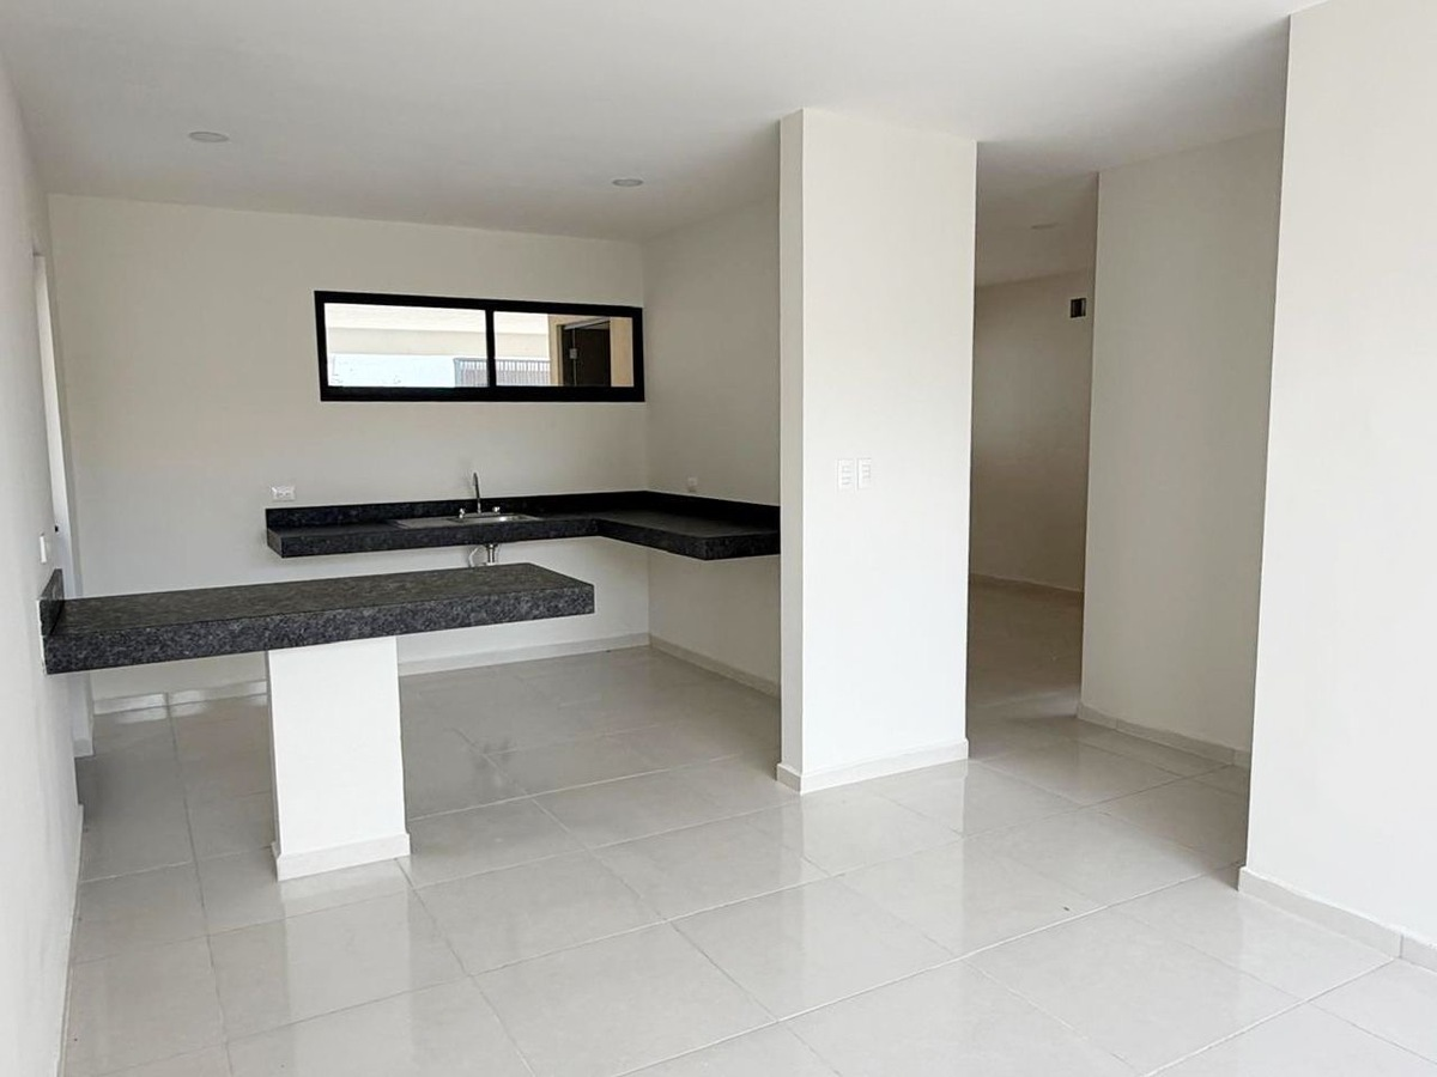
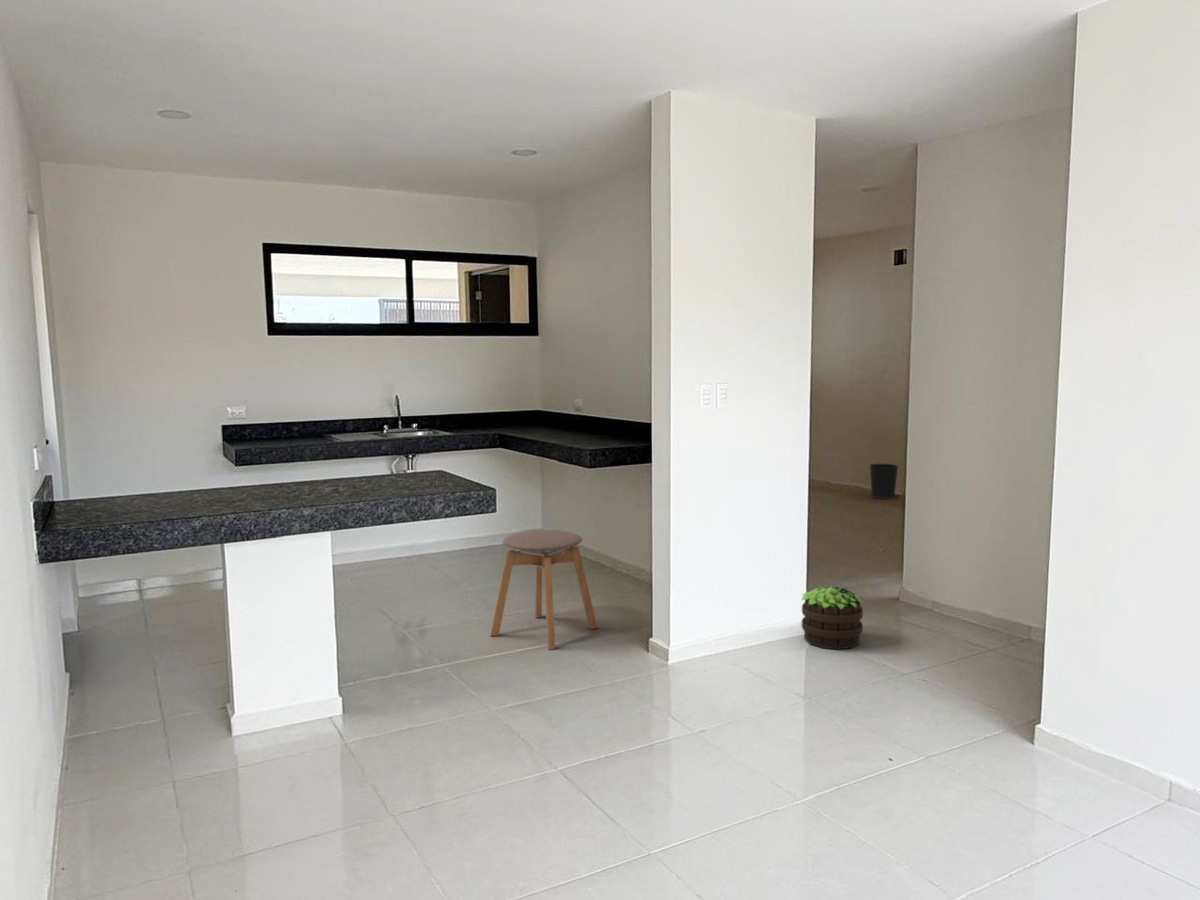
+ stool (545, 583)
+ potted plant (832, 614)
+ wastebasket (883, 481)
